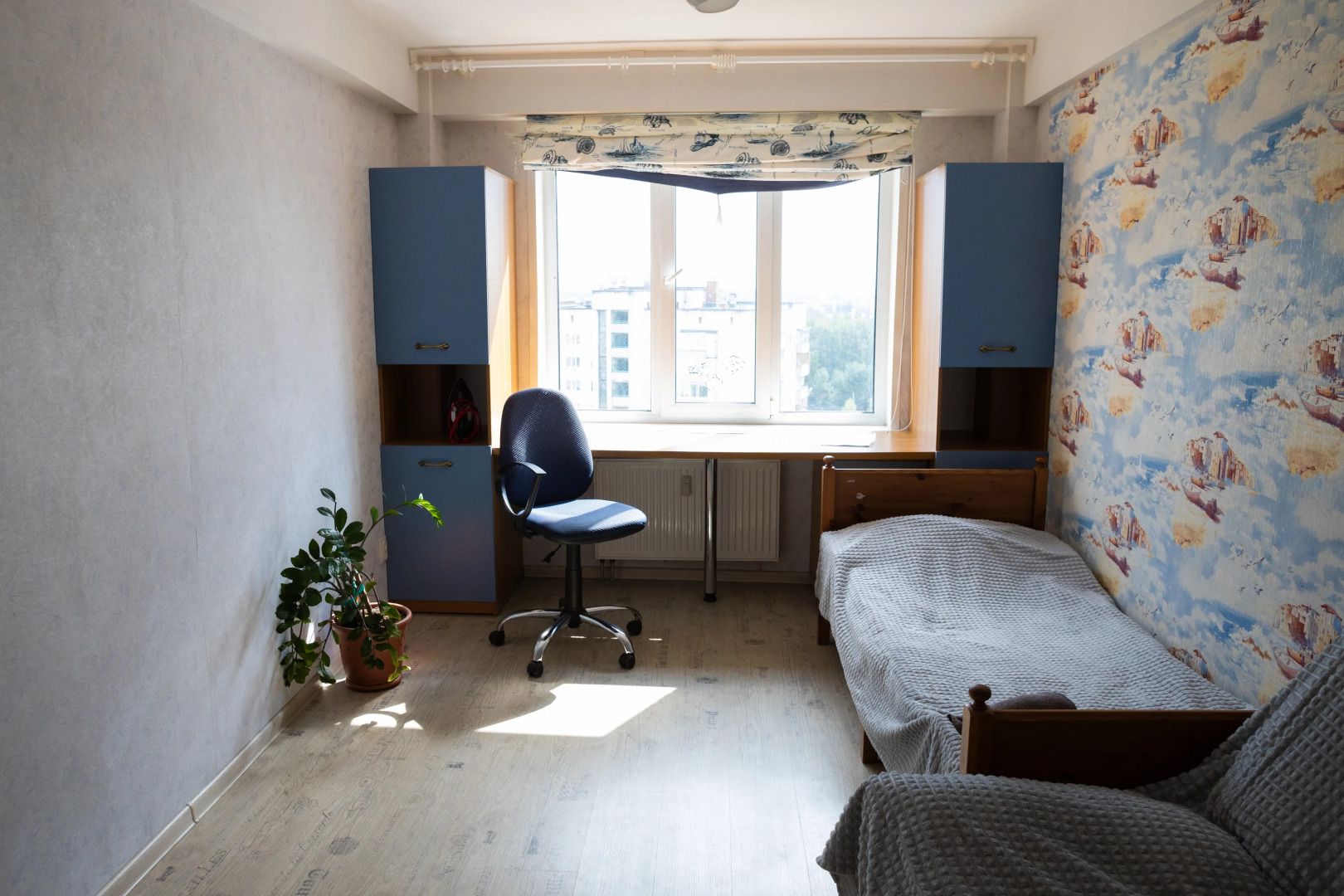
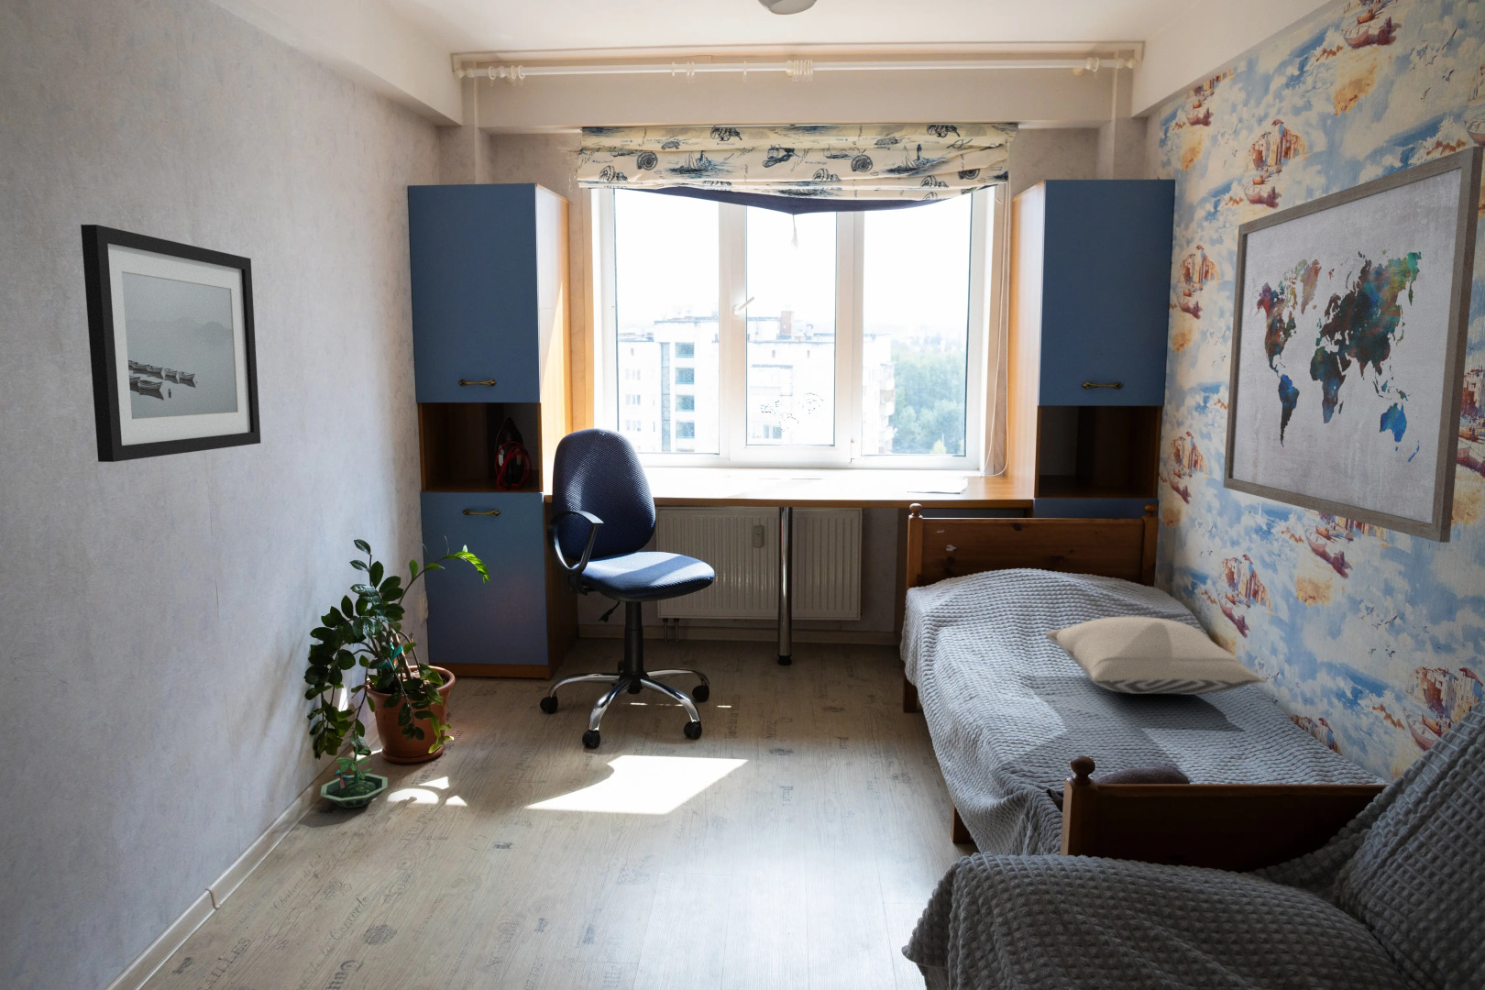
+ terrarium (355, 751)
+ wall art (1325, 354)
+ pillow (1147, 657)
+ wall art (182, 348)
